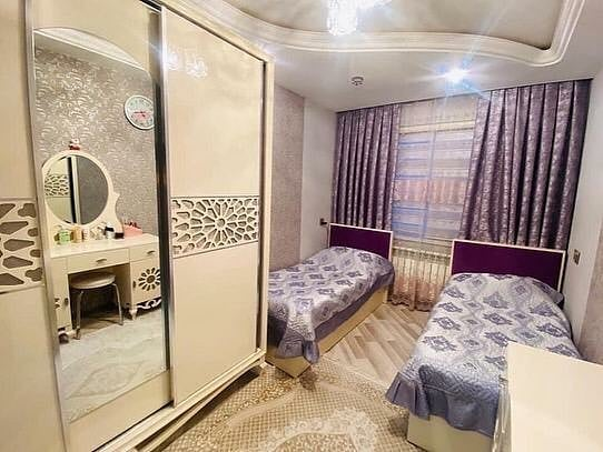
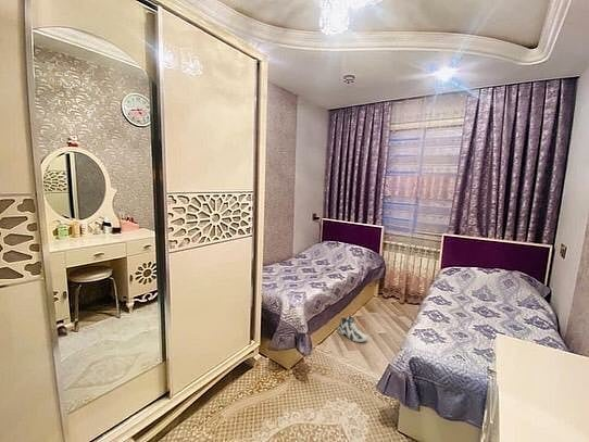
+ sneaker (352, 326)
